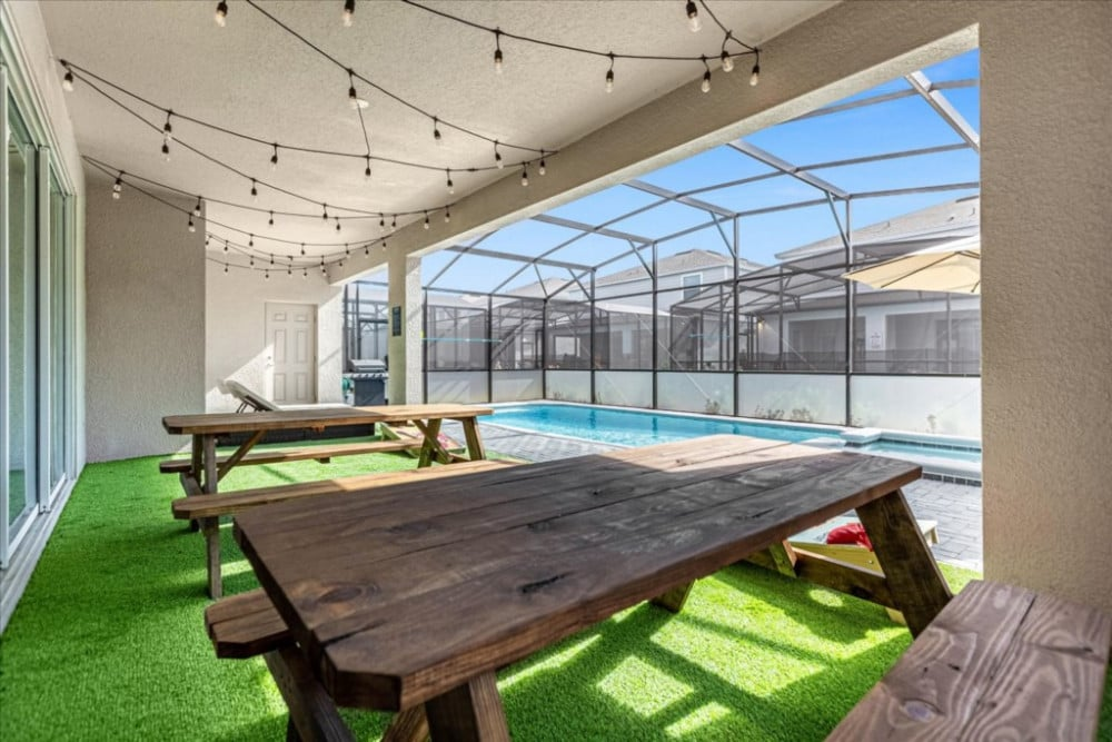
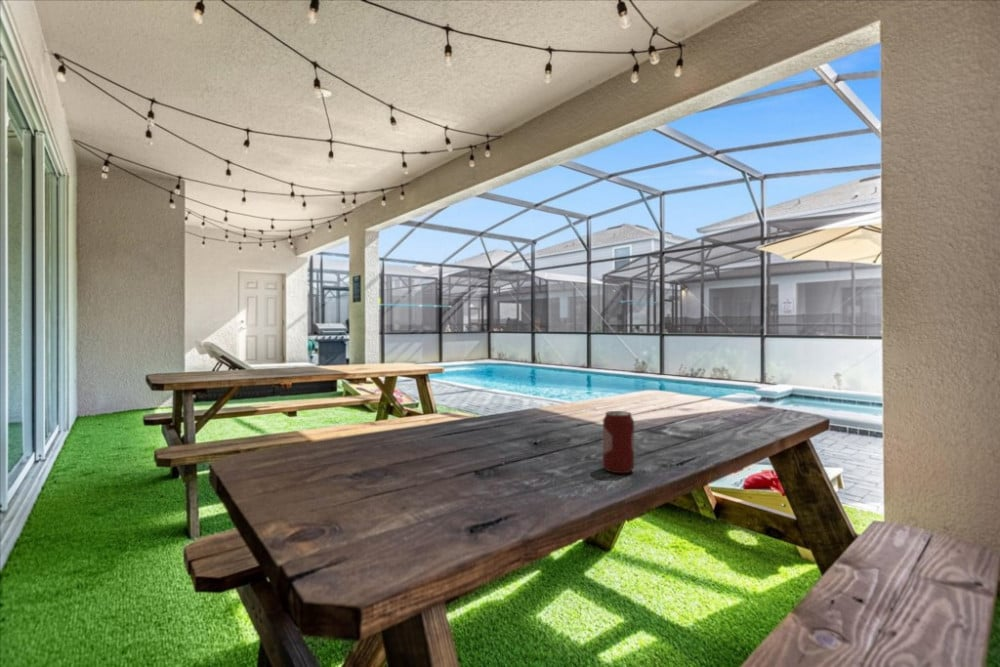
+ beverage can (618, 440)
